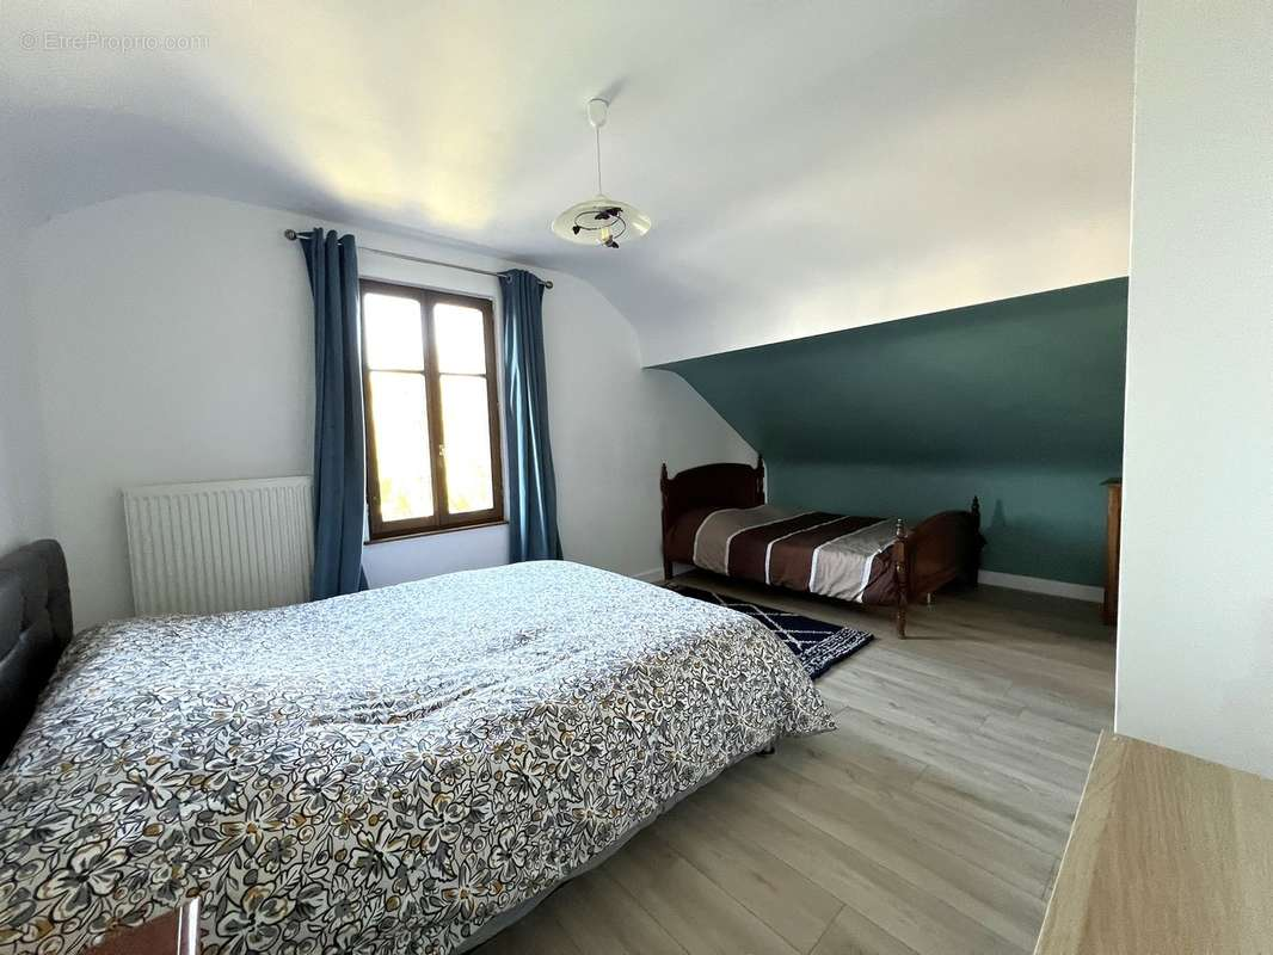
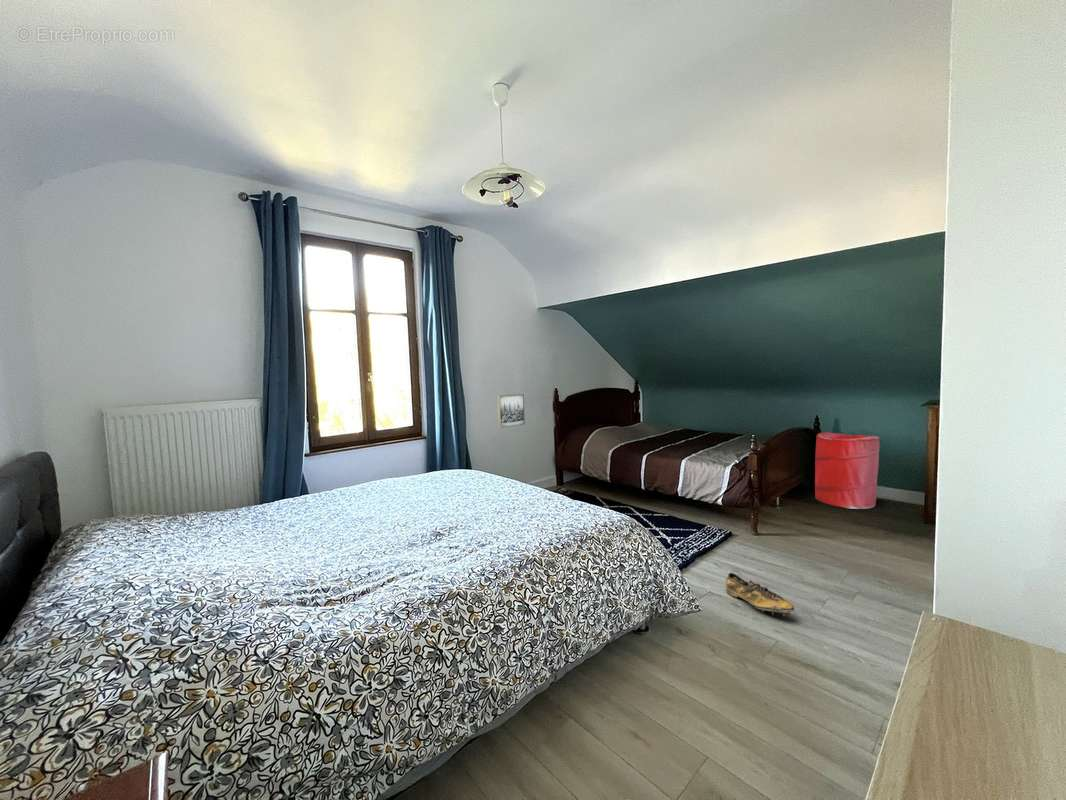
+ shoe (757, 594)
+ wall art (511, 410)
+ laundry hamper (846, 467)
